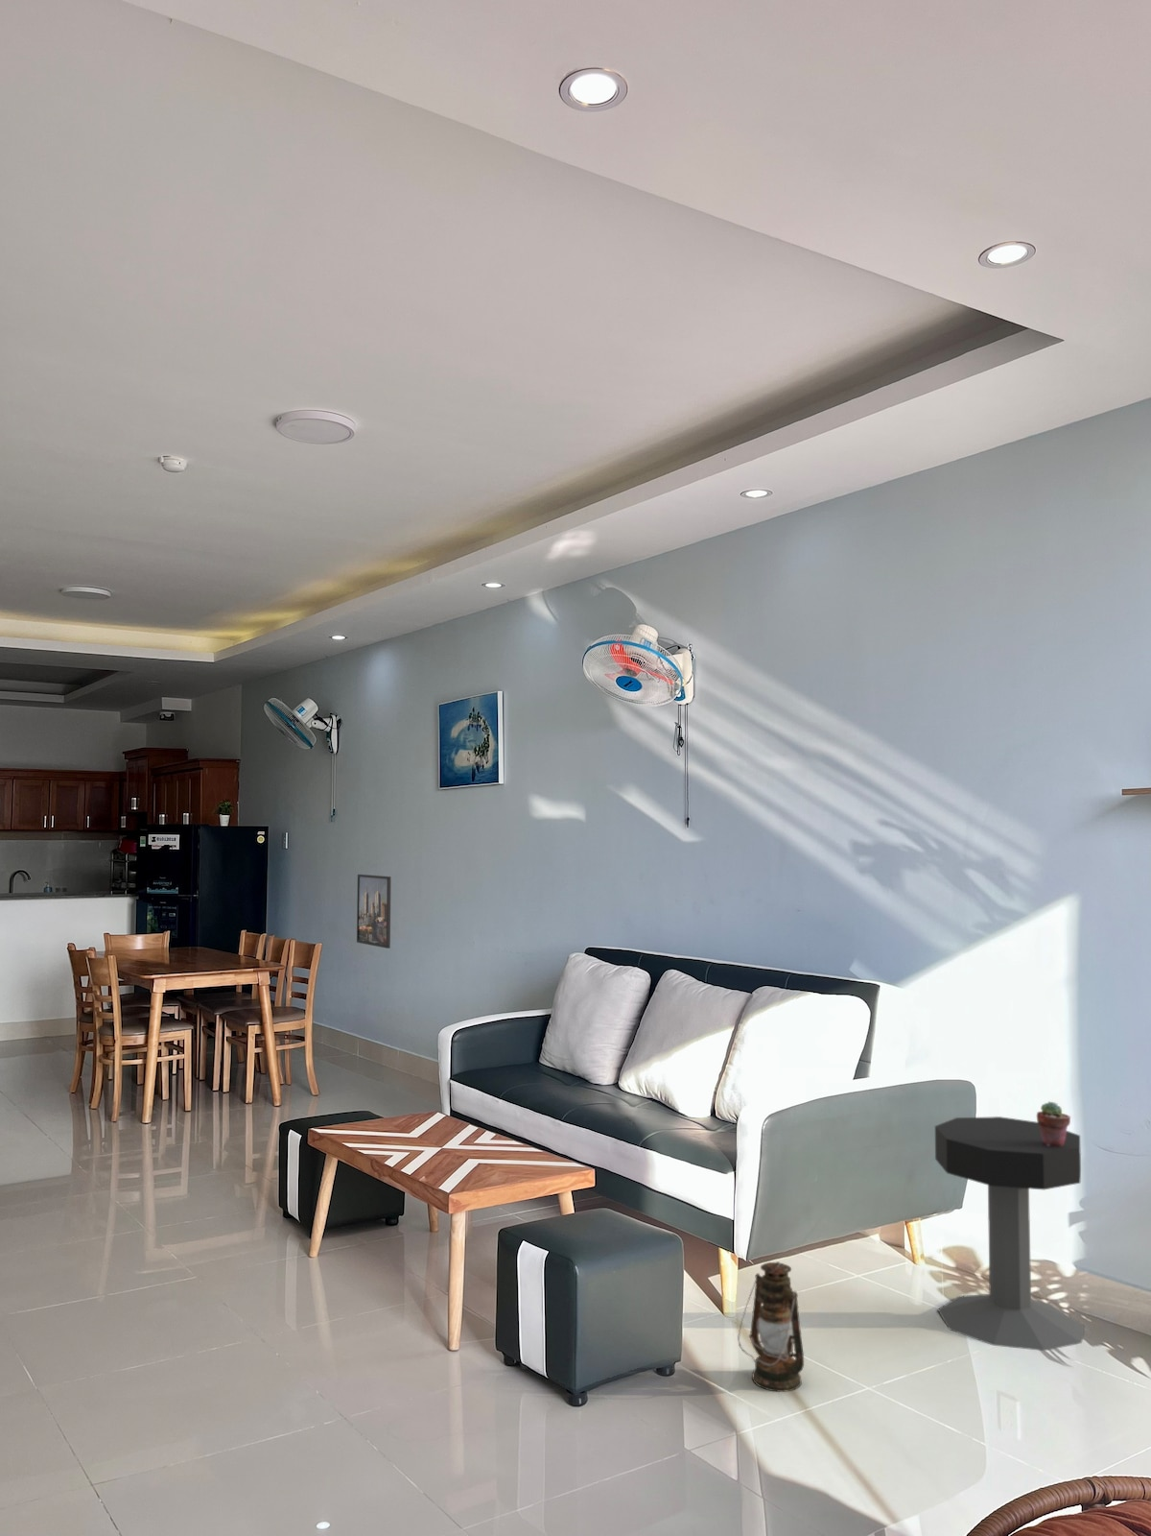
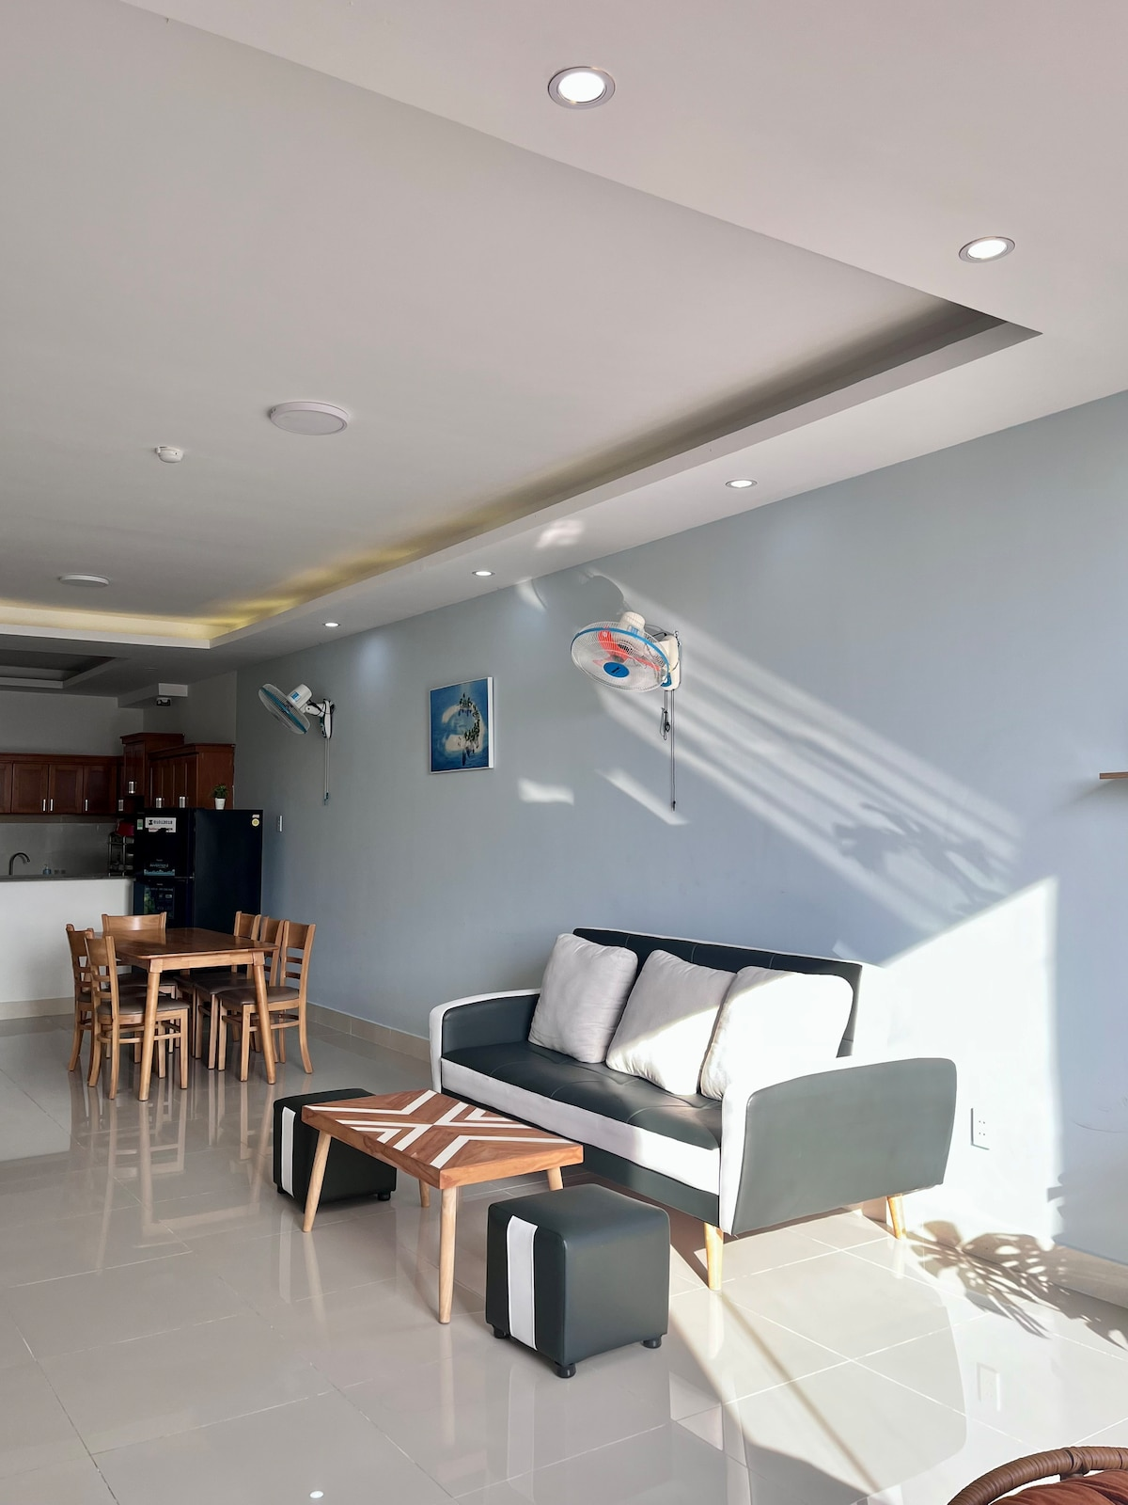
- lantern (774, 1322)
- potted succulent (1053, 1122)
- side table (1010, 1226)
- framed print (374, 910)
